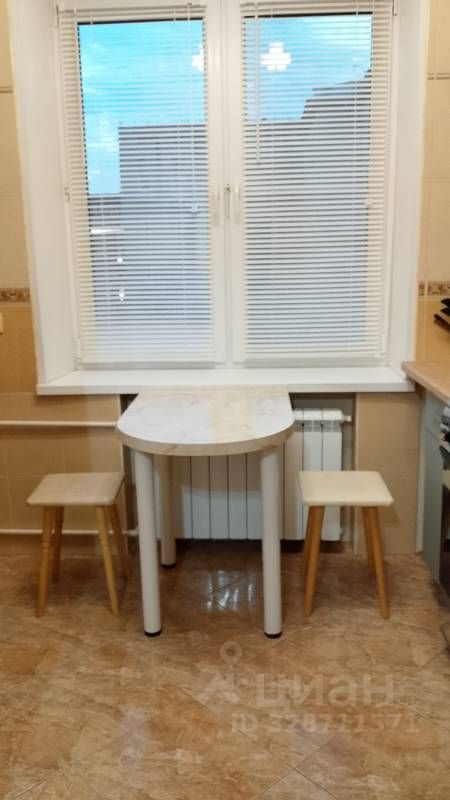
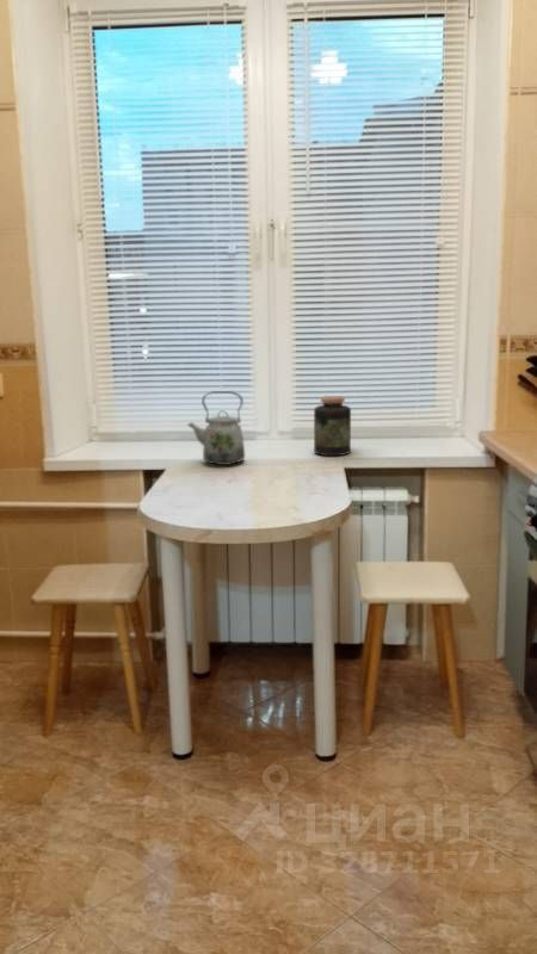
+ jar (332, 425)
+ kettle (215, 427)
